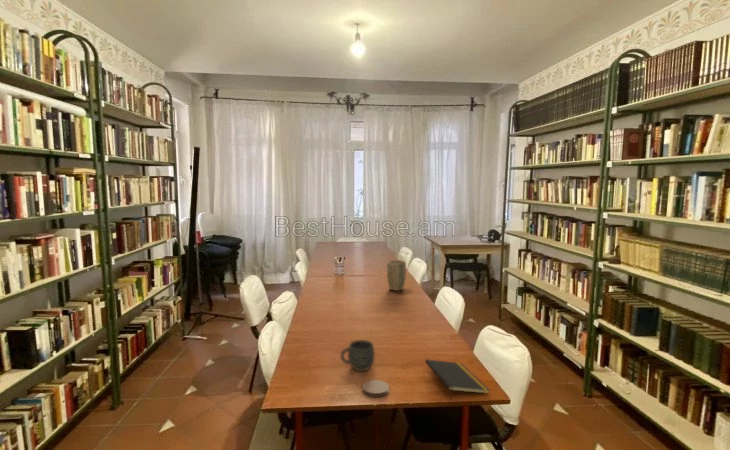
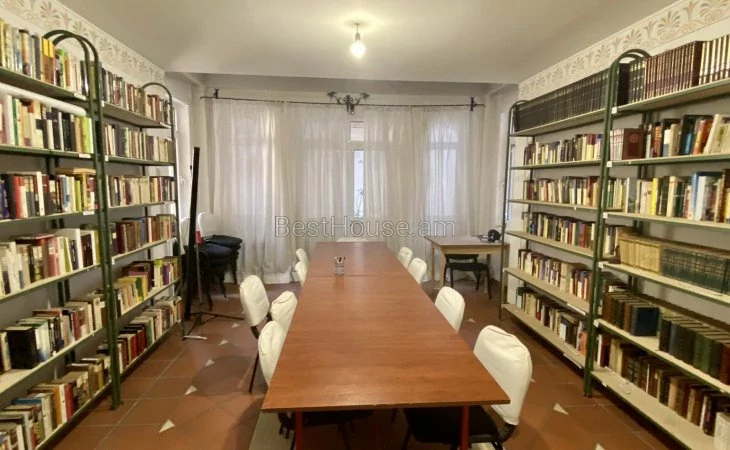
- coaster (375, 388)
- plant pot (396, 275)
- mug (357, 356)
- notepad (455, 375)
